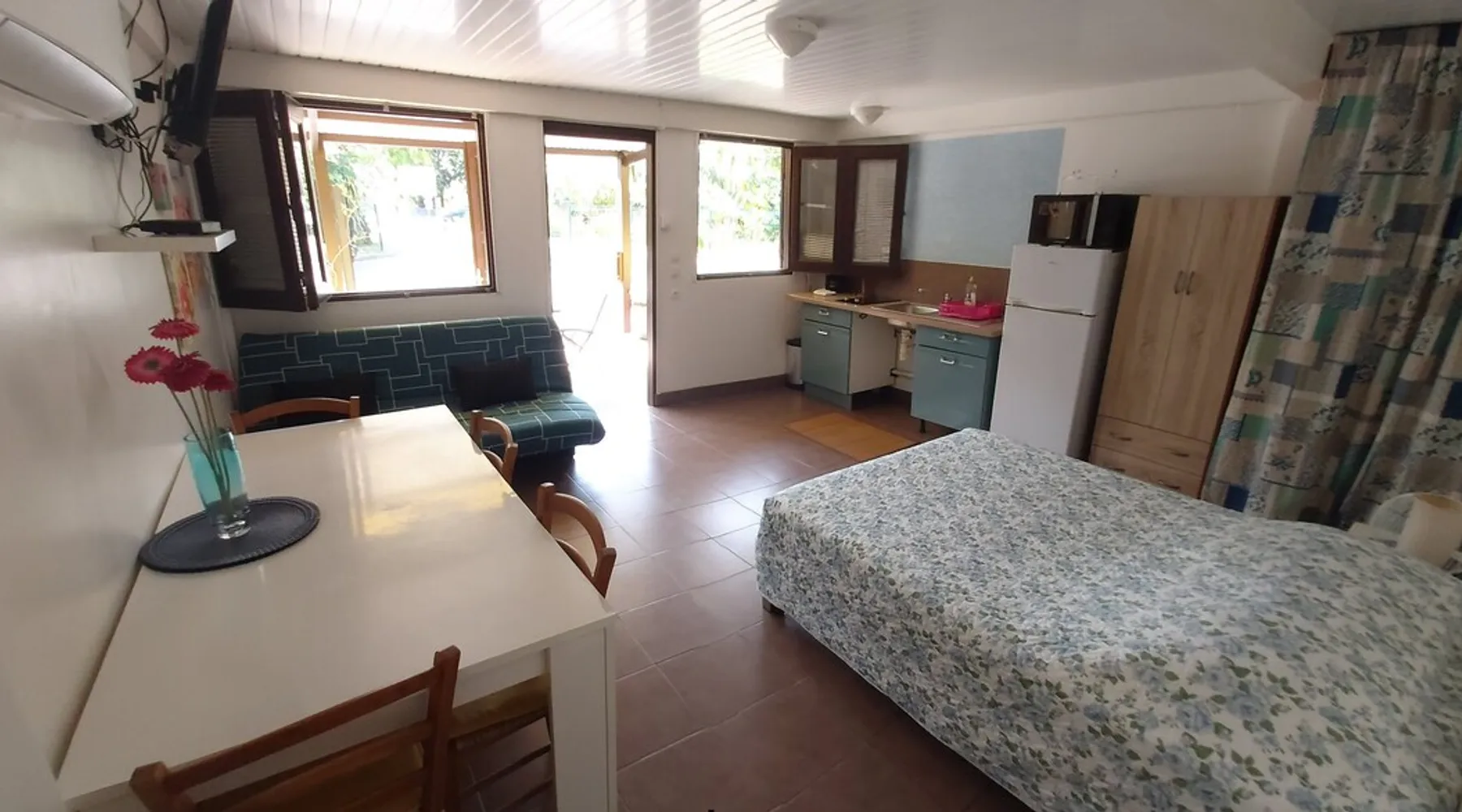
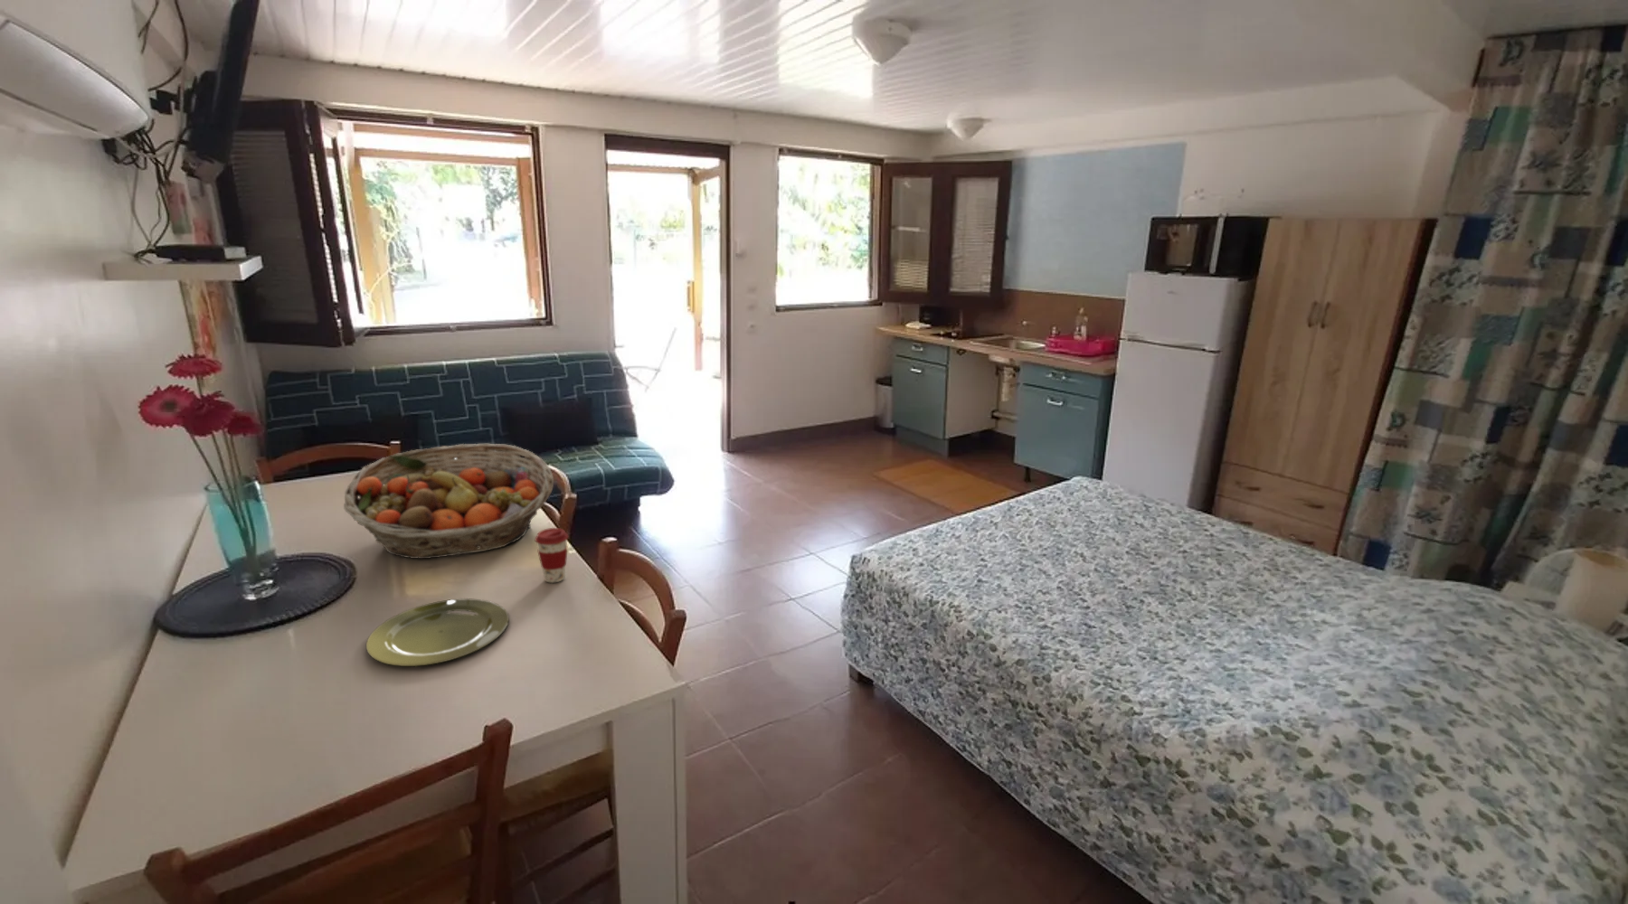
+ plate (441, 630)
+ coffee cup (552, 556)
+ fruit basket (455, 498)
